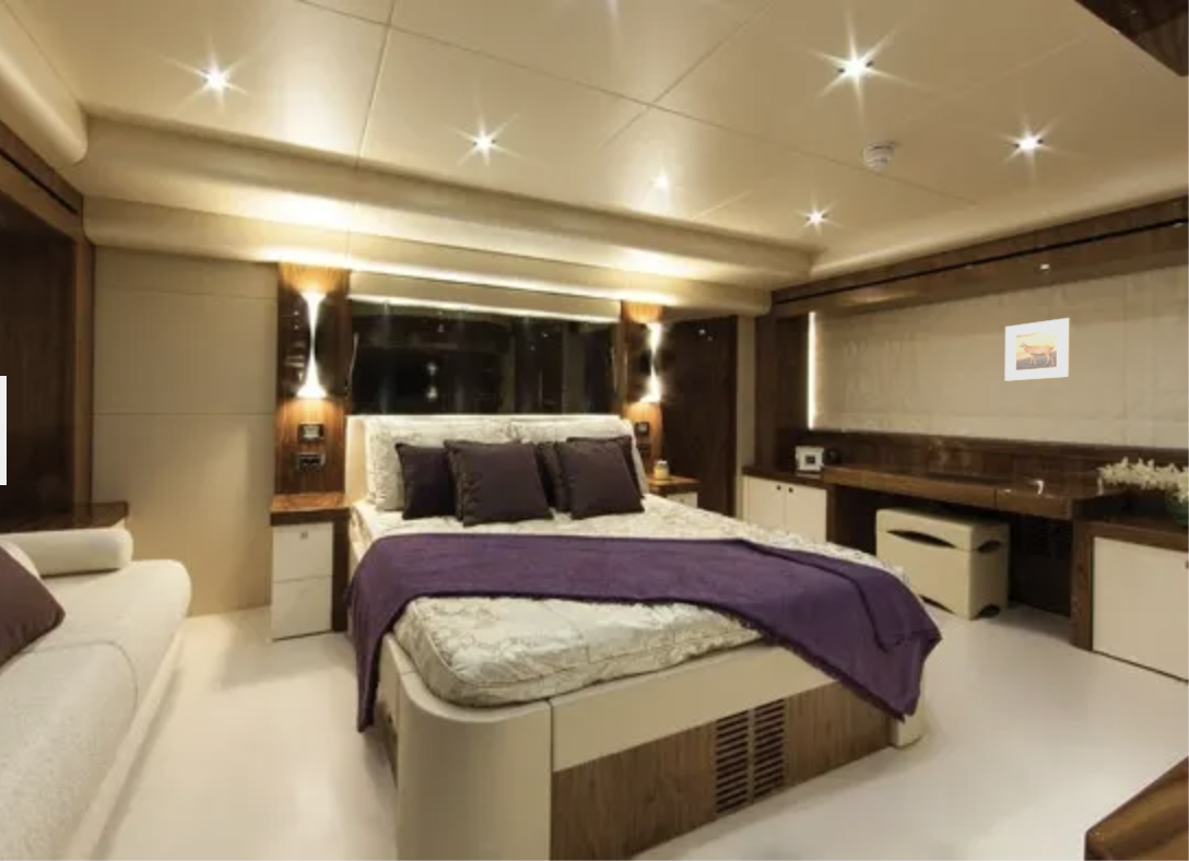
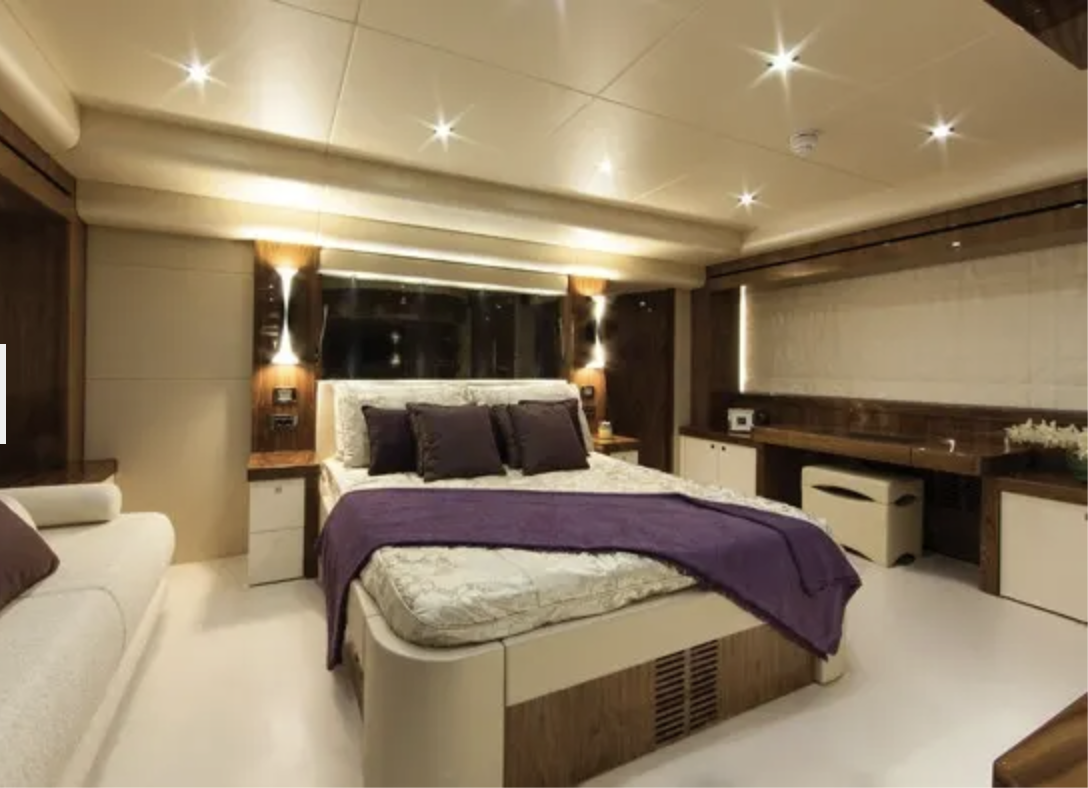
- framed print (1036, 351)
